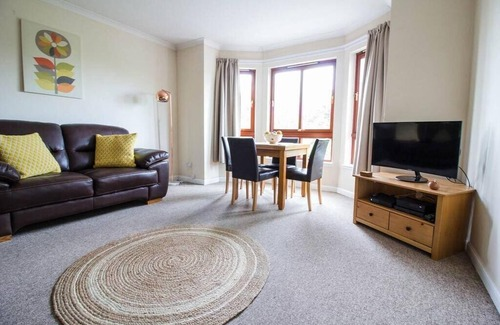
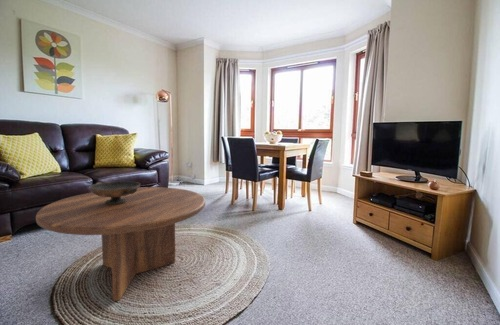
+ decorative bowl (115, 193)
+ coffee table (132, 237)
